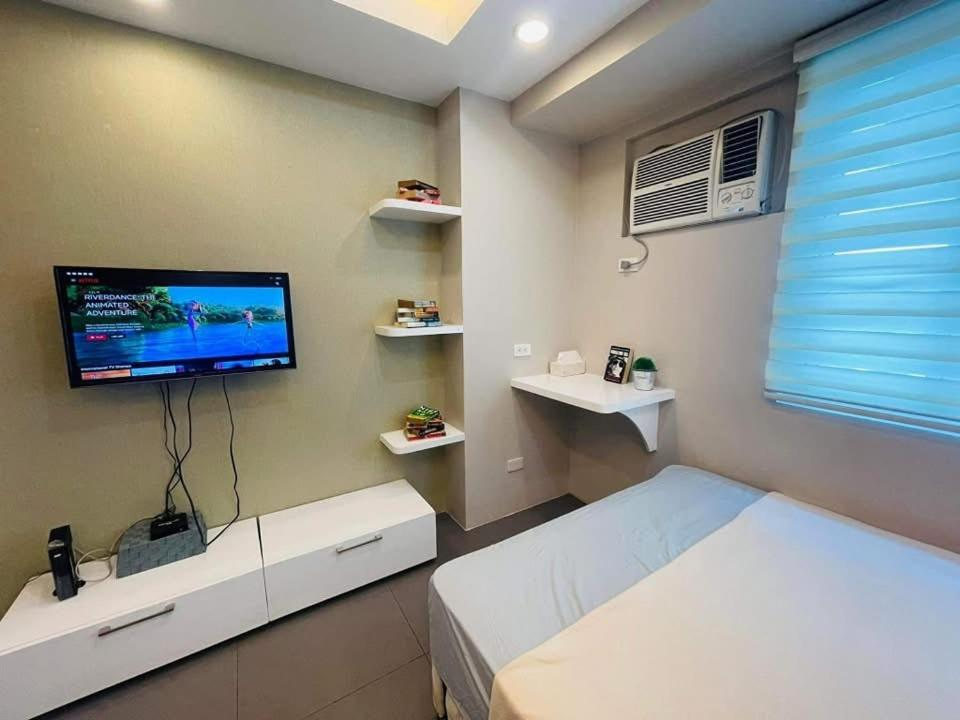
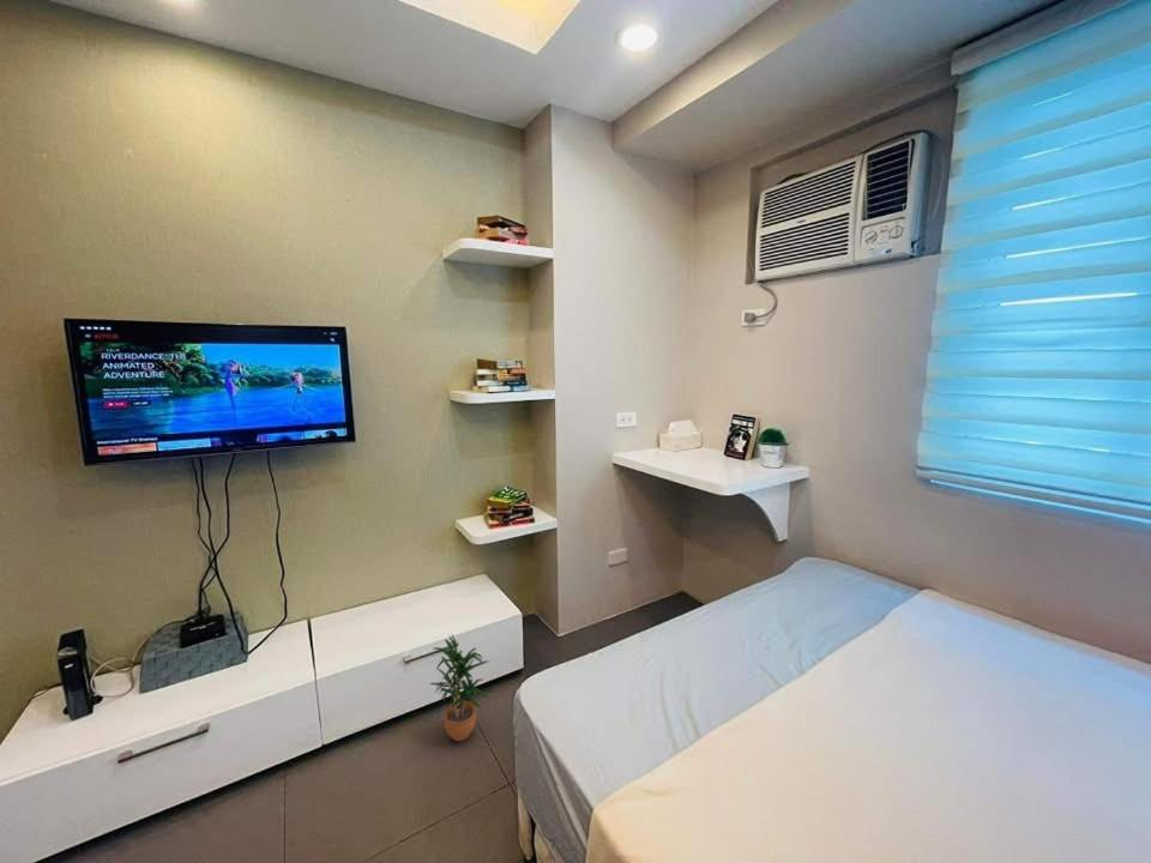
+ potted plant (460, 684)
